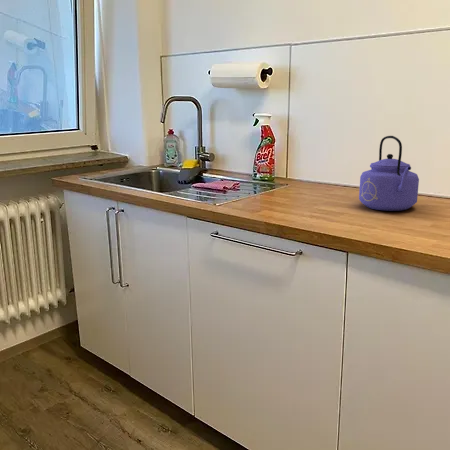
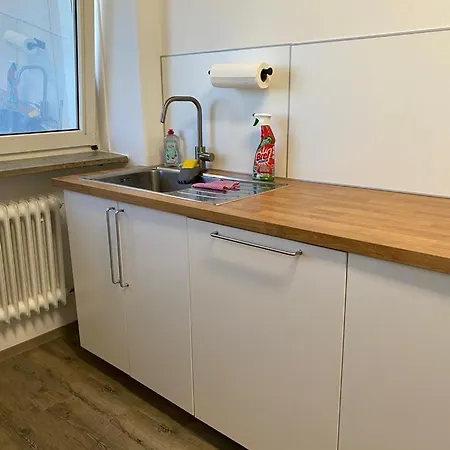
- kettle (392, 173)
